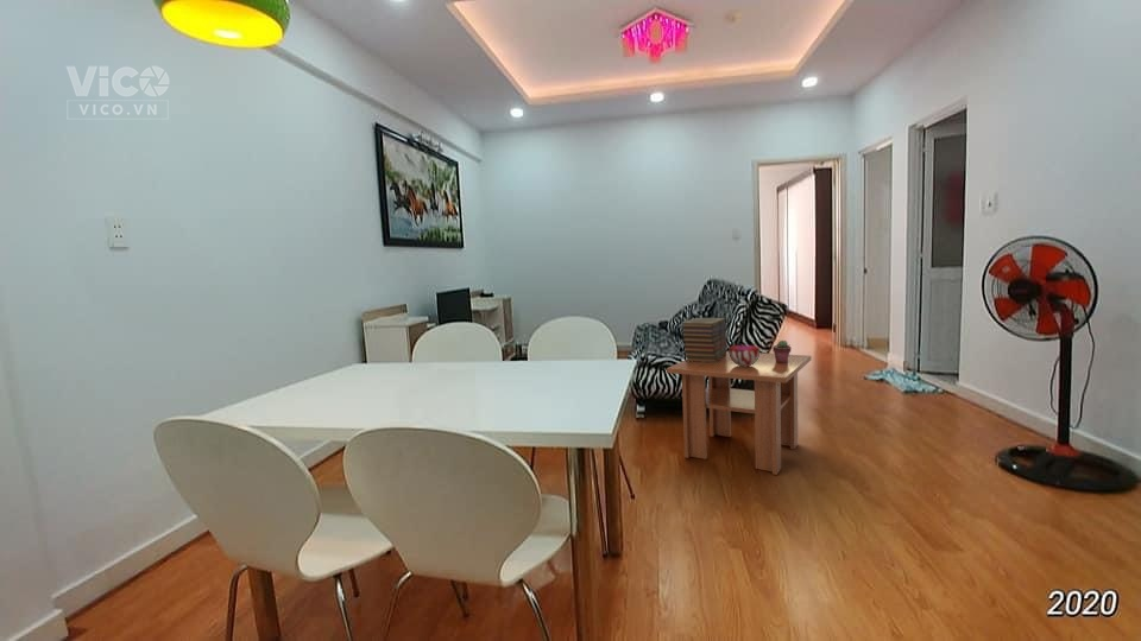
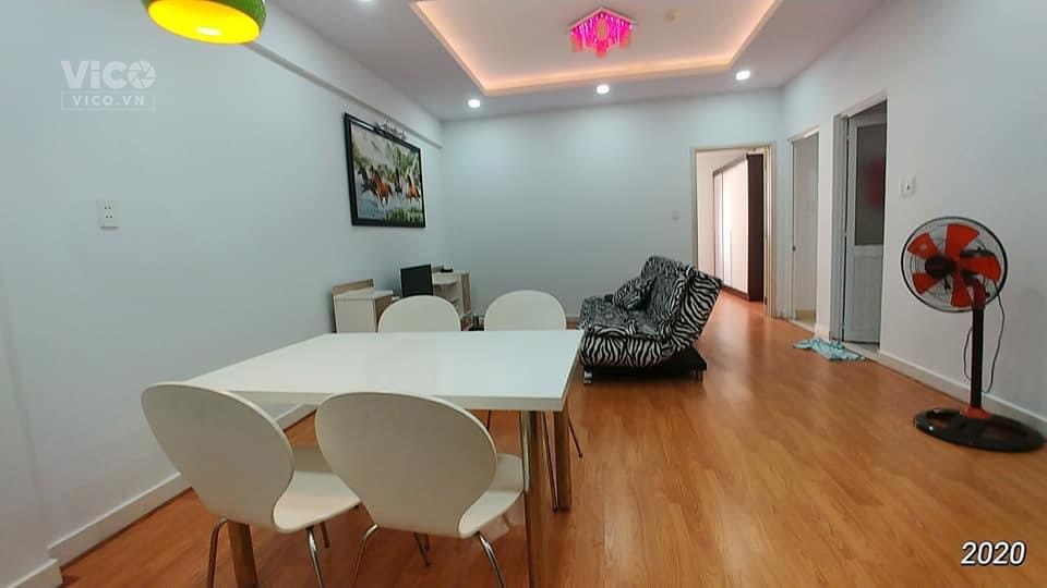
- book stack (704, 338)
- decorative bowl (744, 356)
- potted succulent (781, 350)
- coffee table (740, 406)
